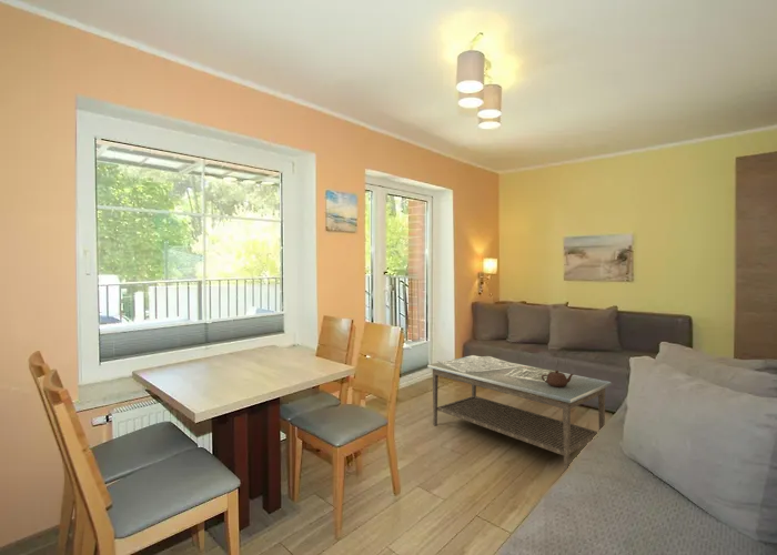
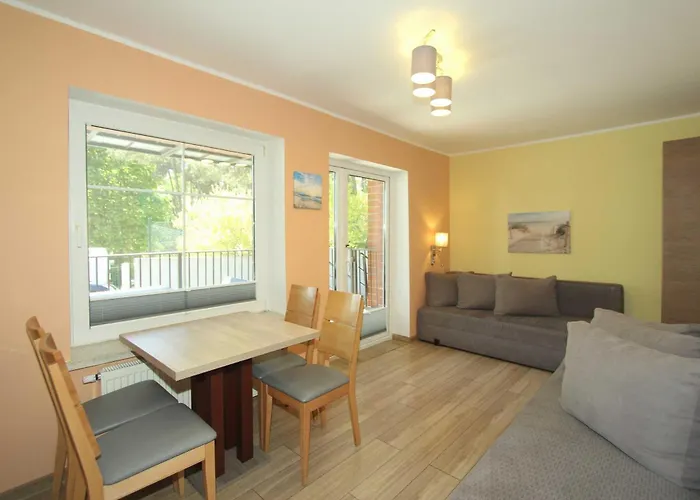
- coffee table (514, 395)
